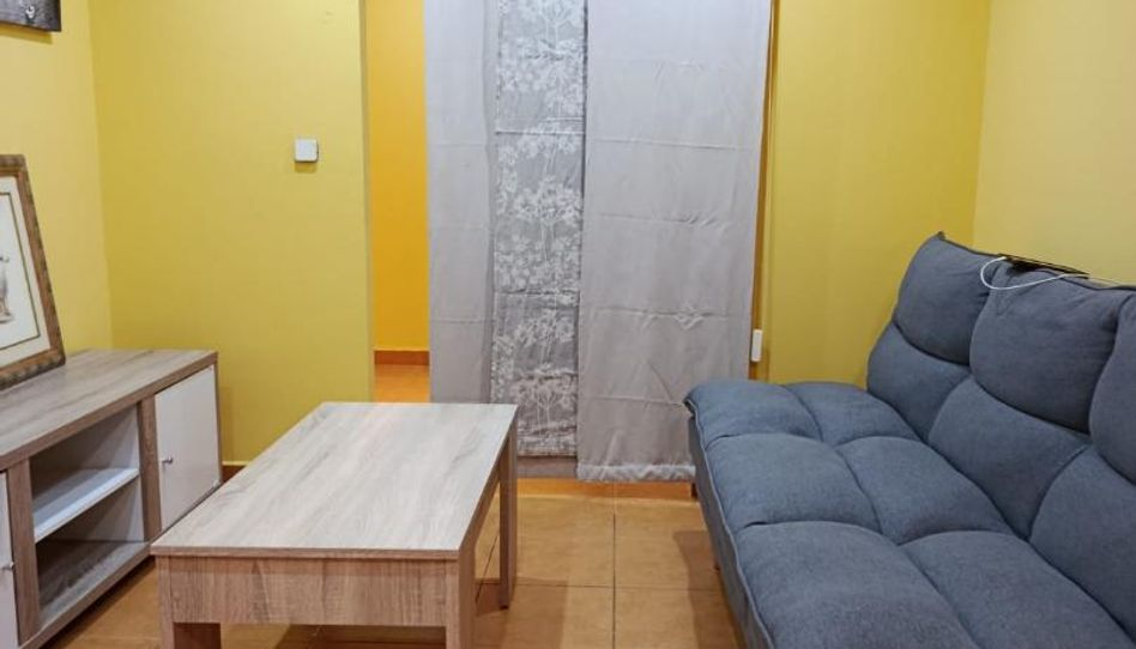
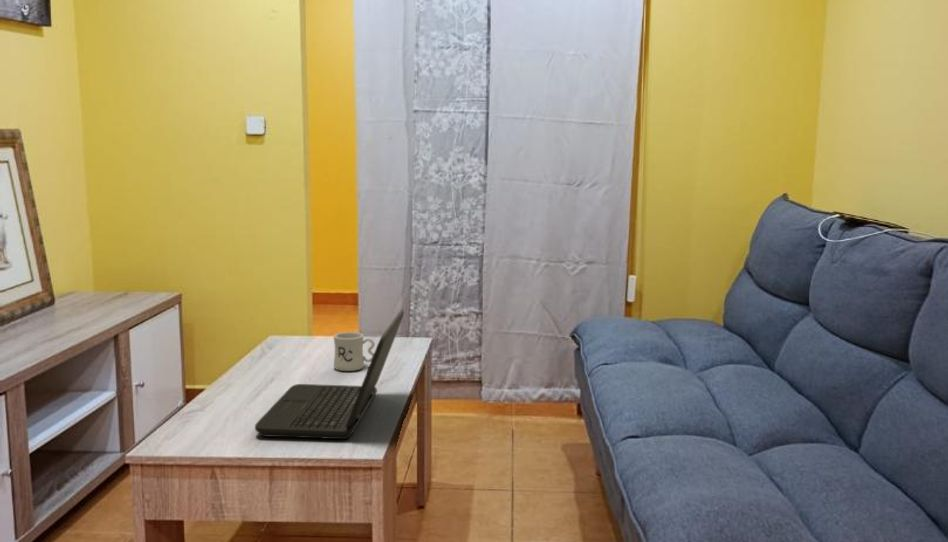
+ mug (354, 351)
+ laptop (333, 385)
